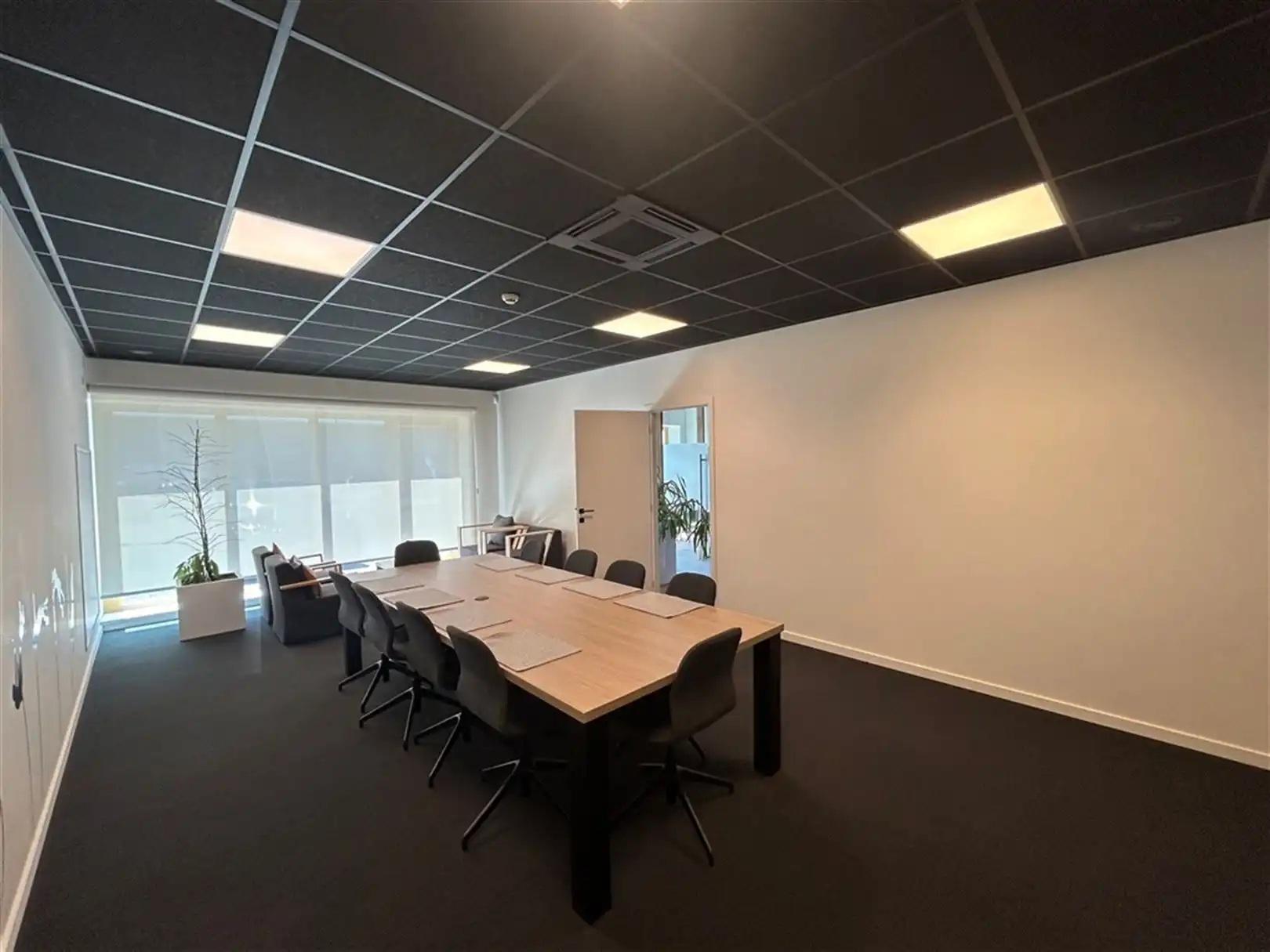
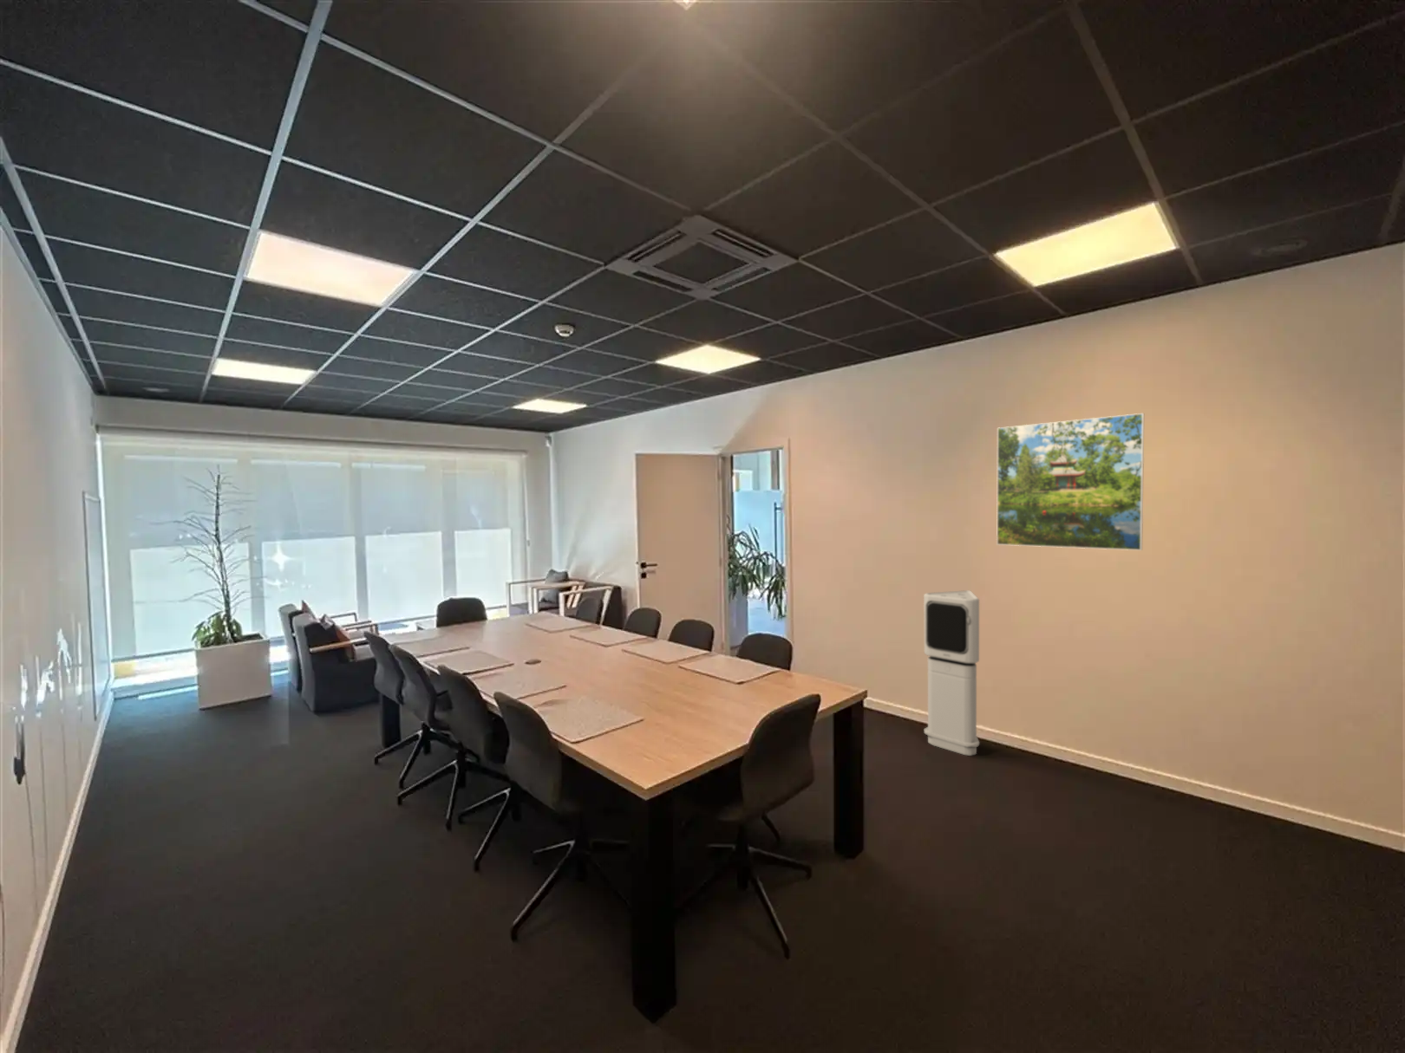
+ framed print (1064, 484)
+ air purifier (957, 668)
